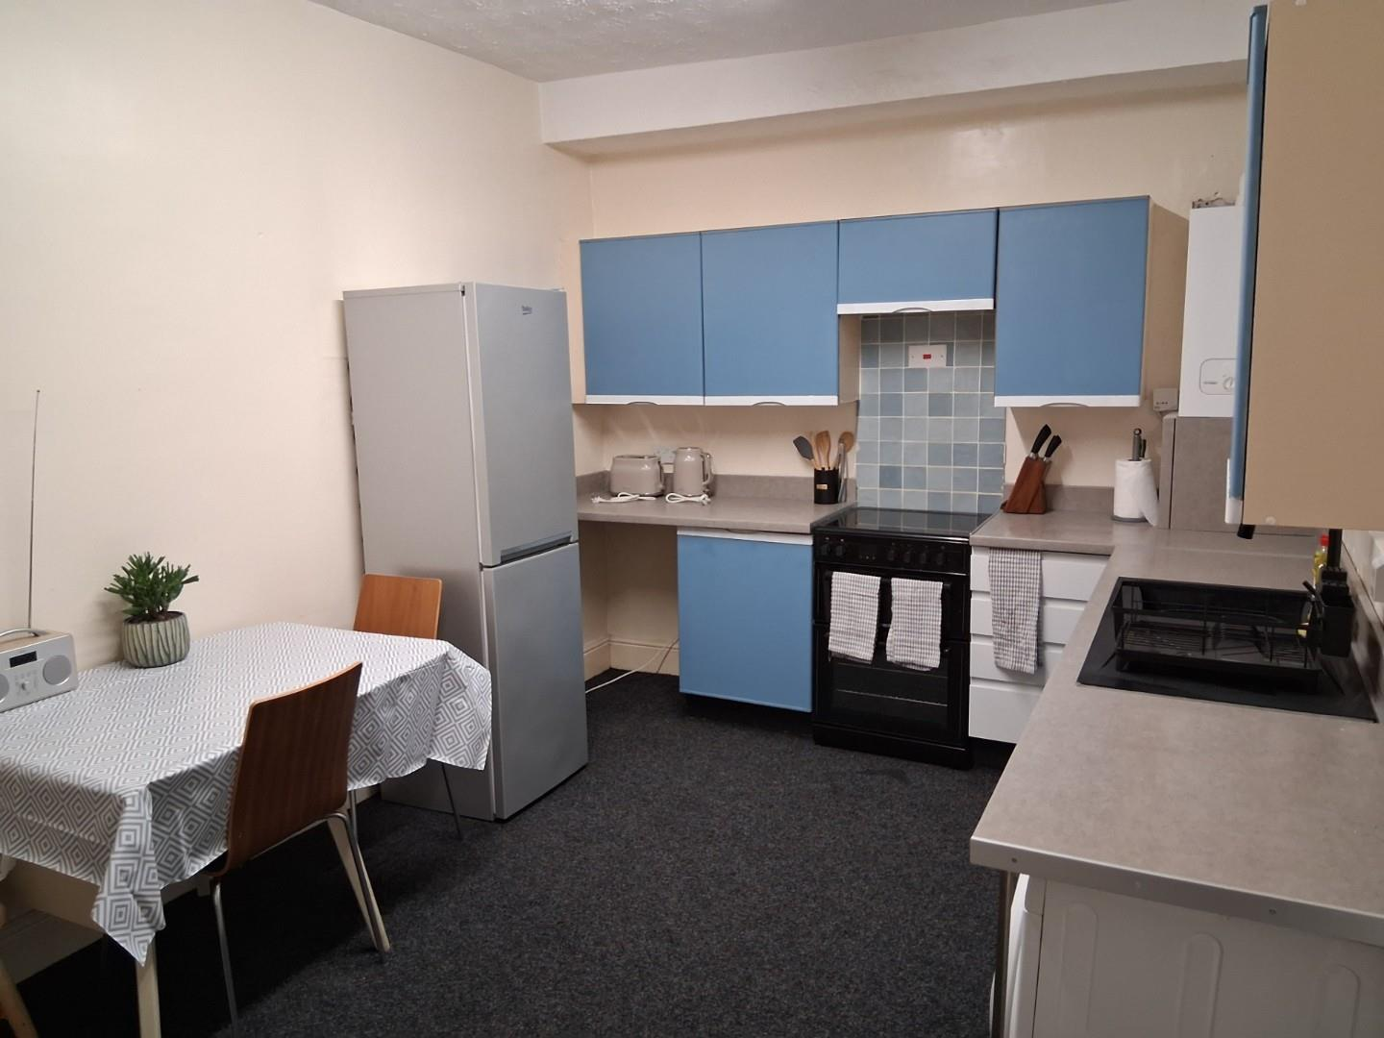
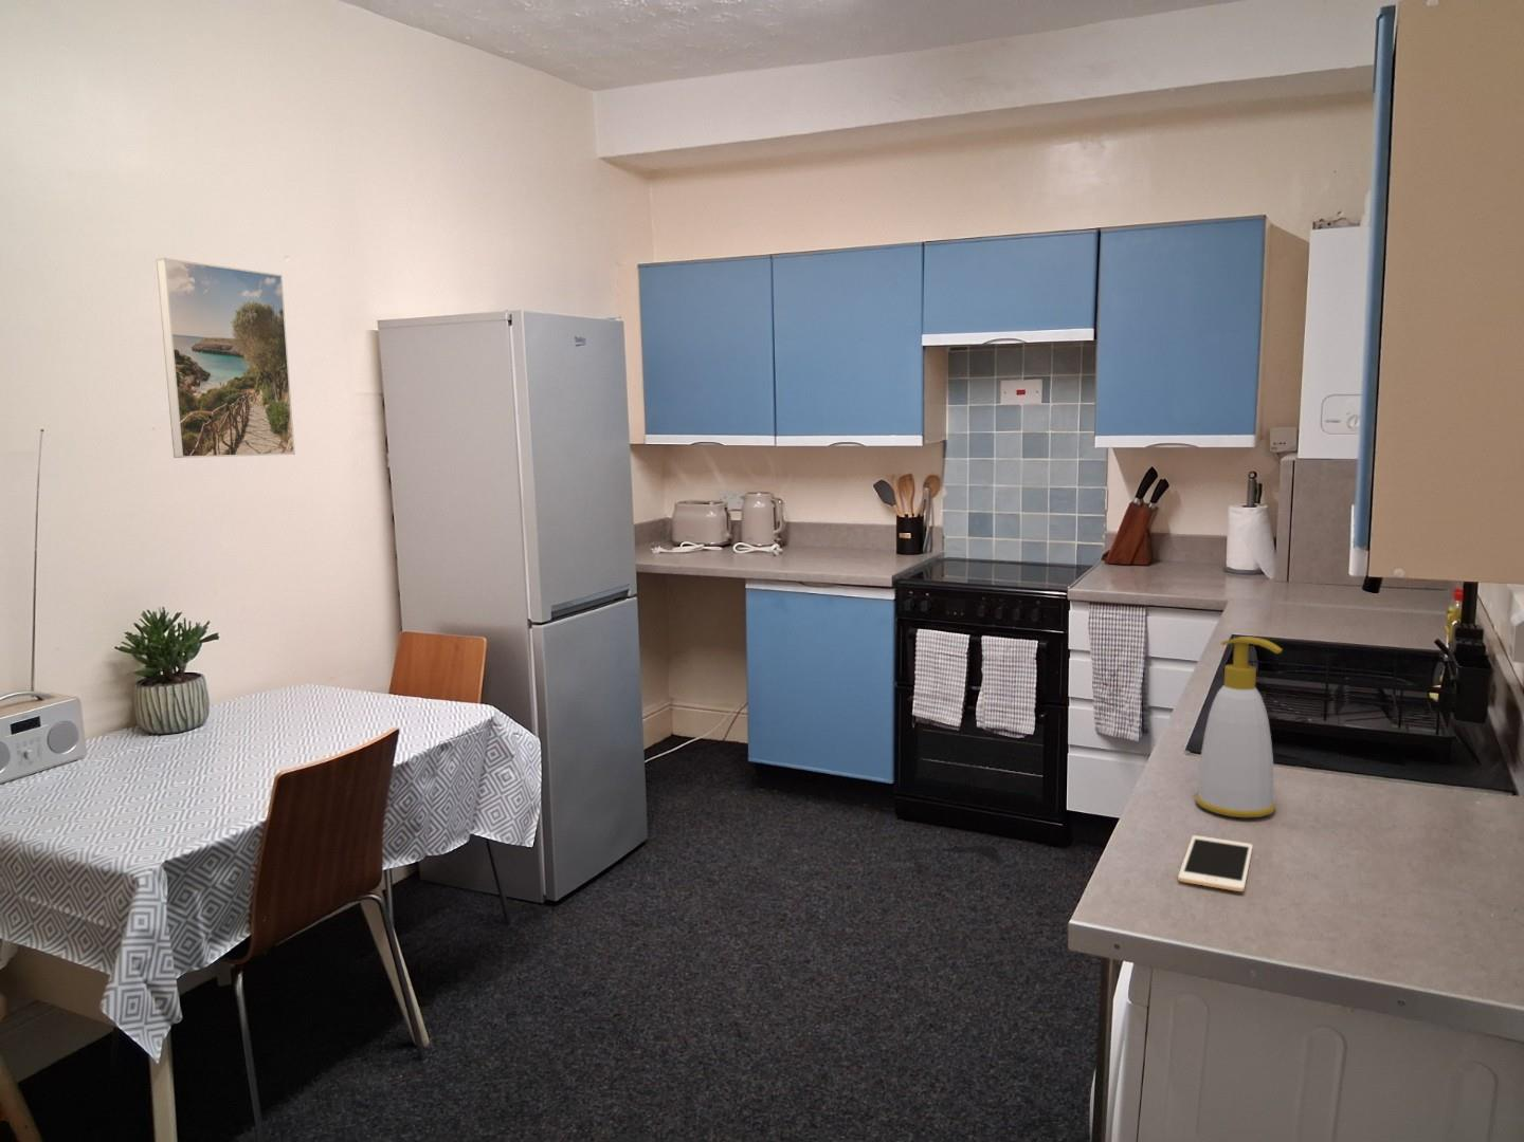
+ soap bottle (1238, 722)
+ cell phone (1216, 861)
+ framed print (229, 362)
